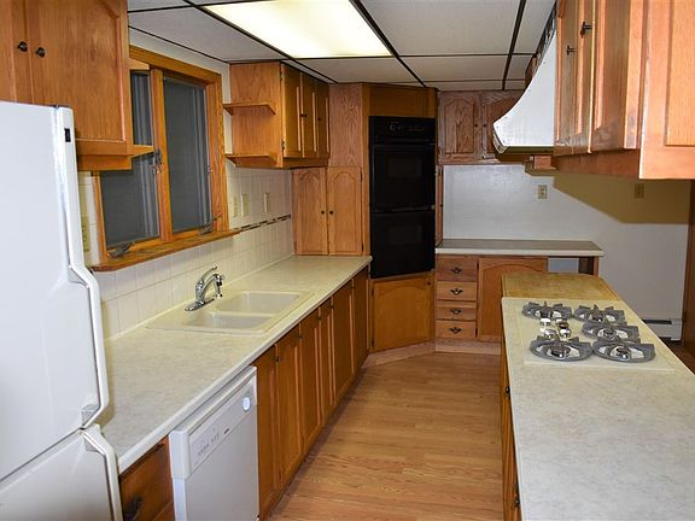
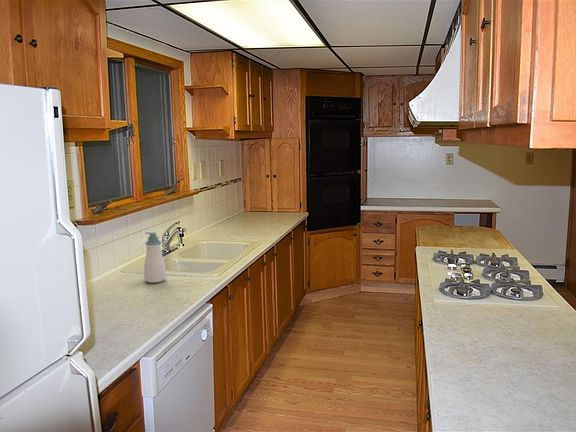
+ soap bottle (154, 256)
